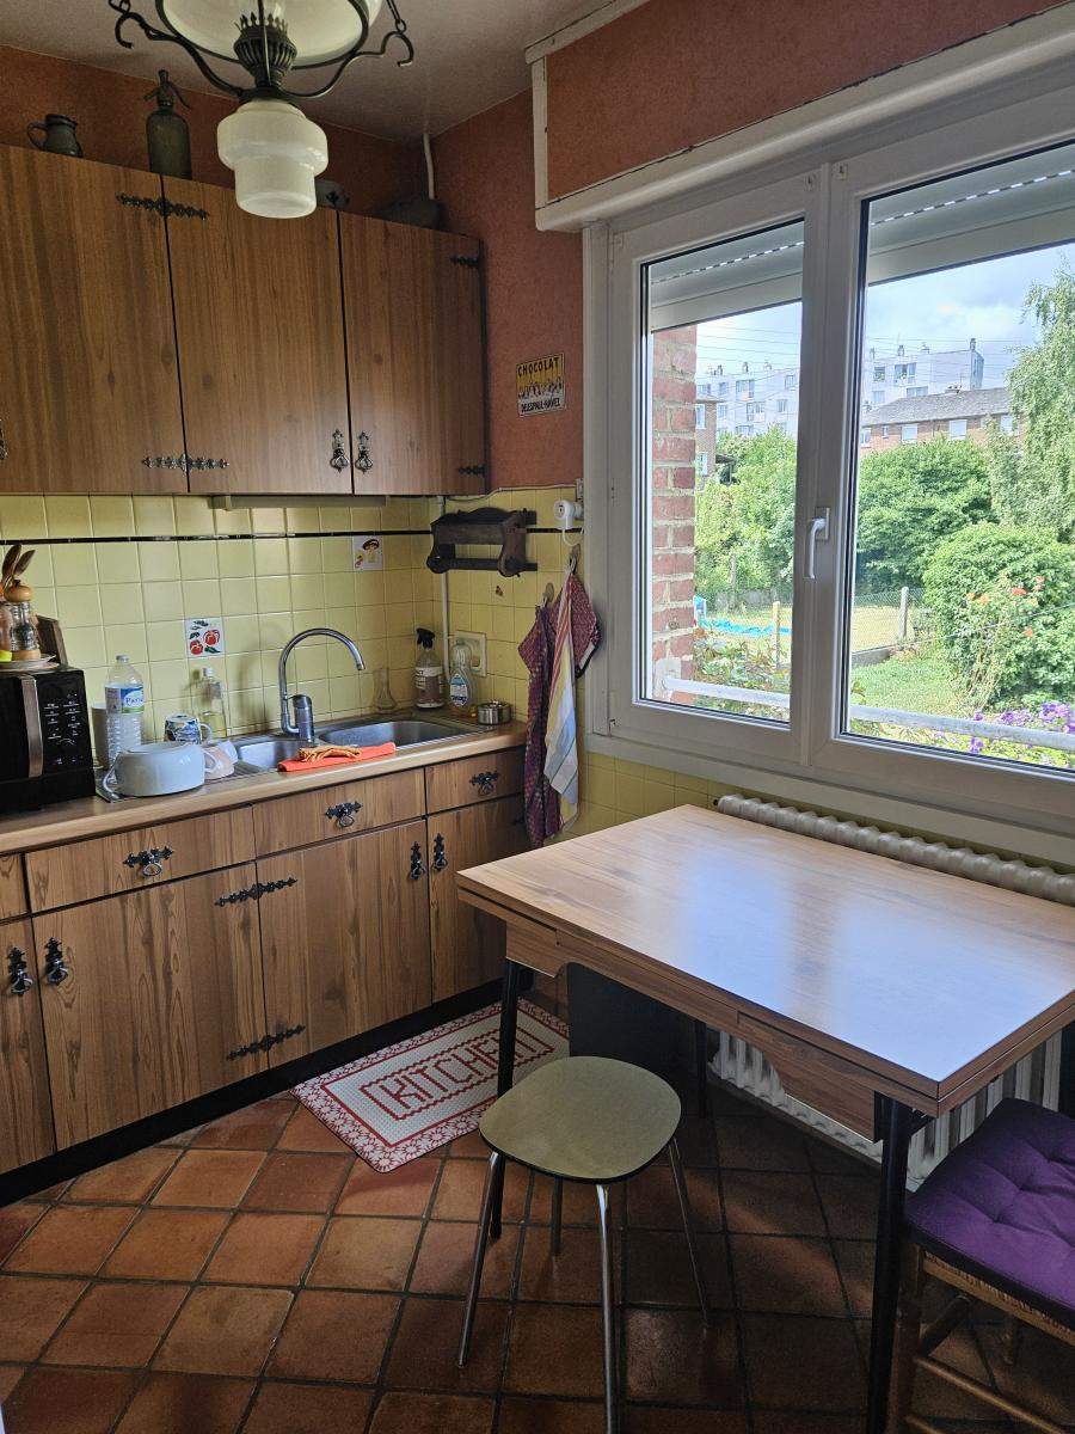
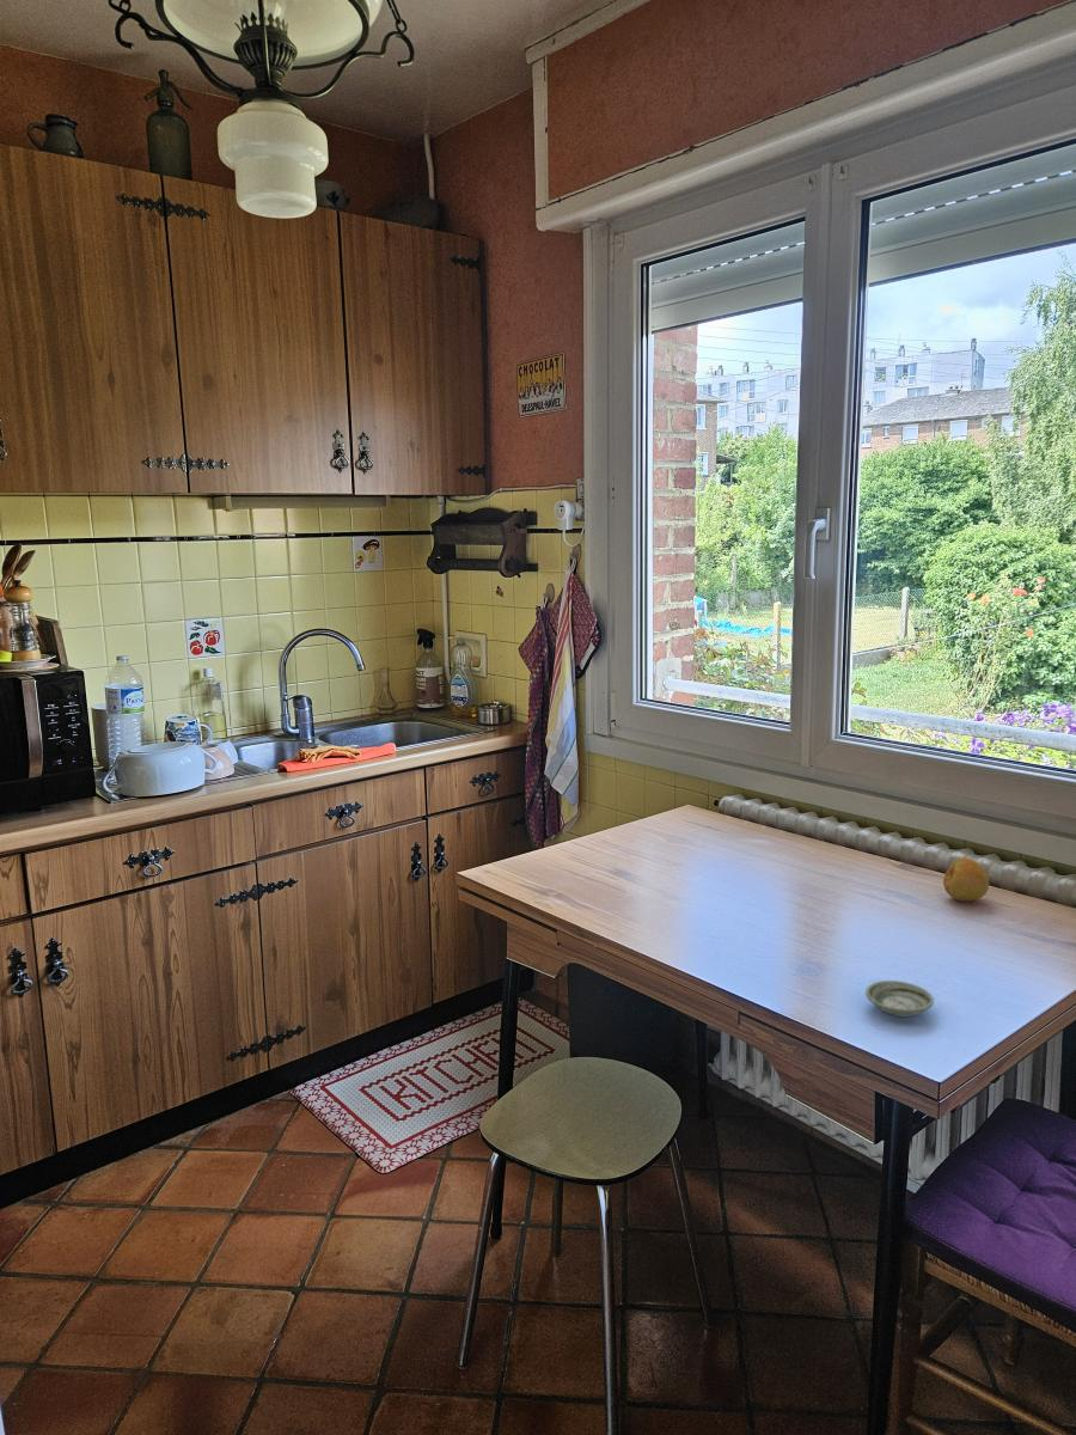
+ fruit (966, 880)
+ saucer (898, 1001)
